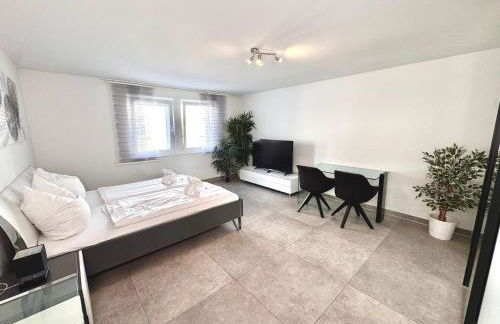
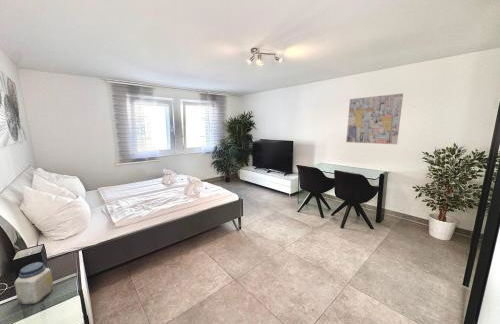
+ wall art (372, 120)
+ jar (34, 281)
